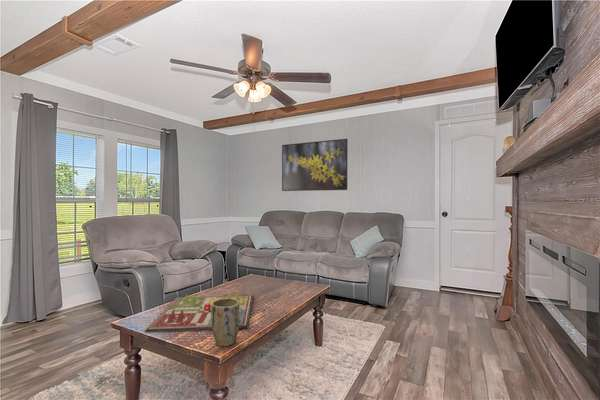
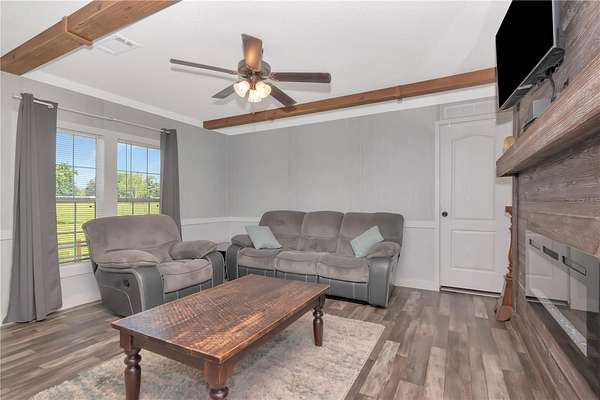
- plant pot (225, 322)
- gameboard (207, 307)
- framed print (313, 166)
